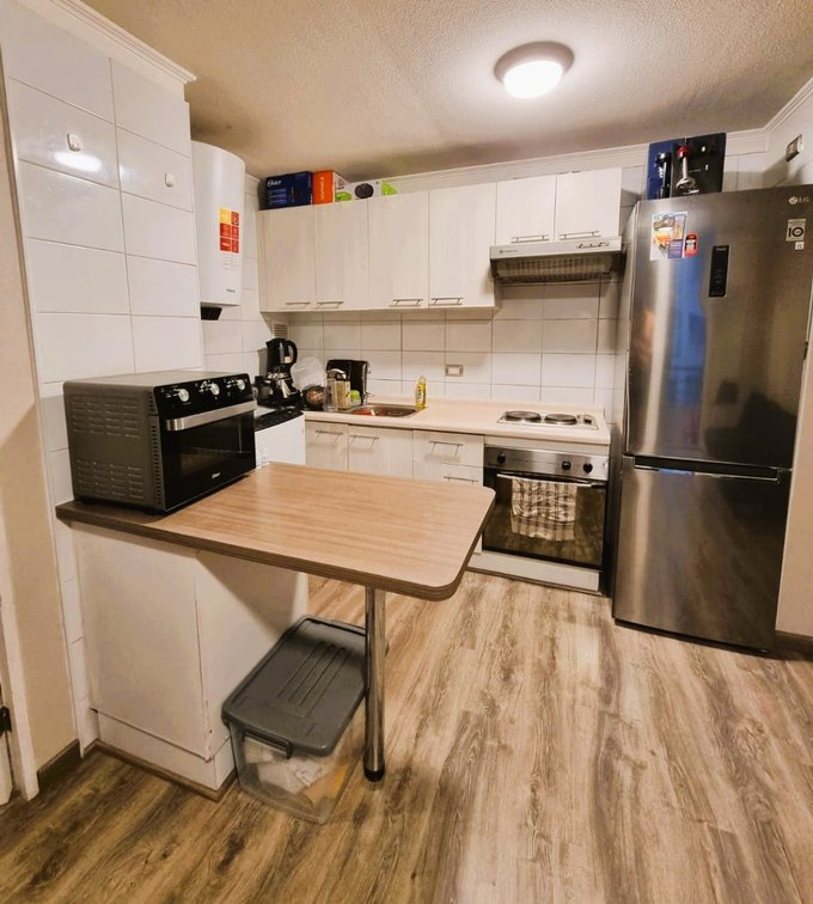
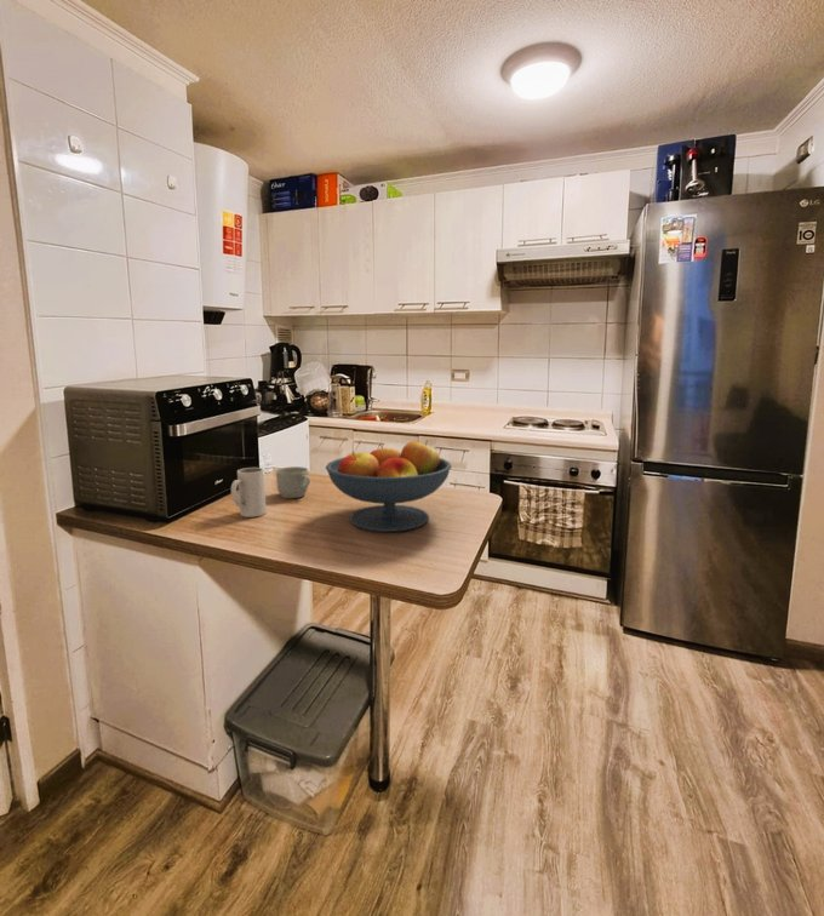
+ mug (294, 482)
+ fruit bowl (389, 481)
+ mug (247, 493)
